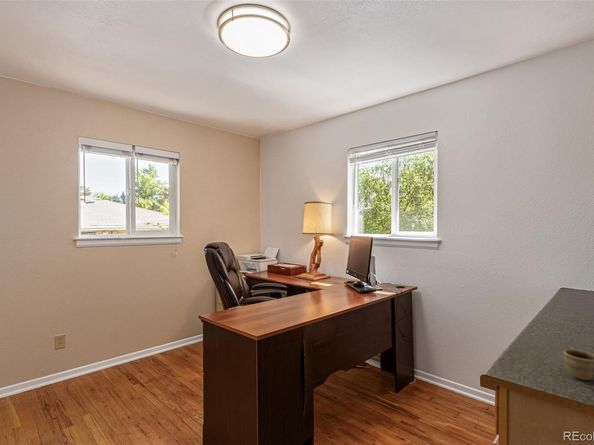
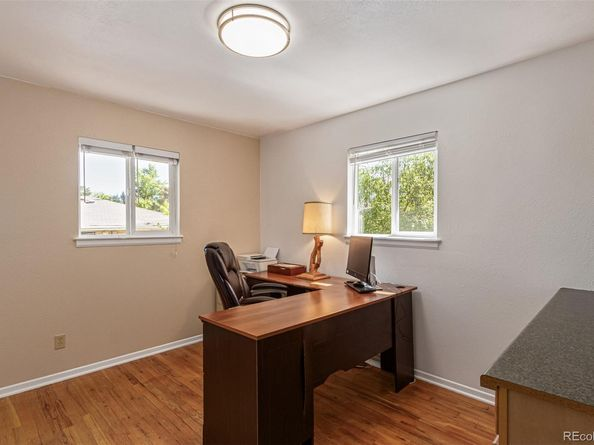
- cup (581, 364)
